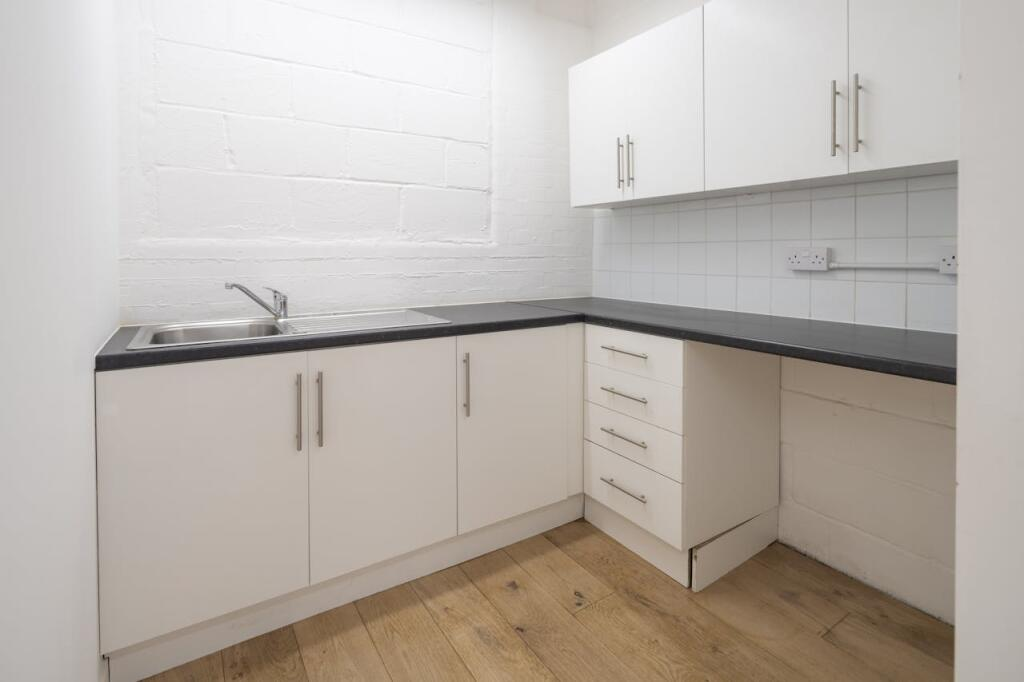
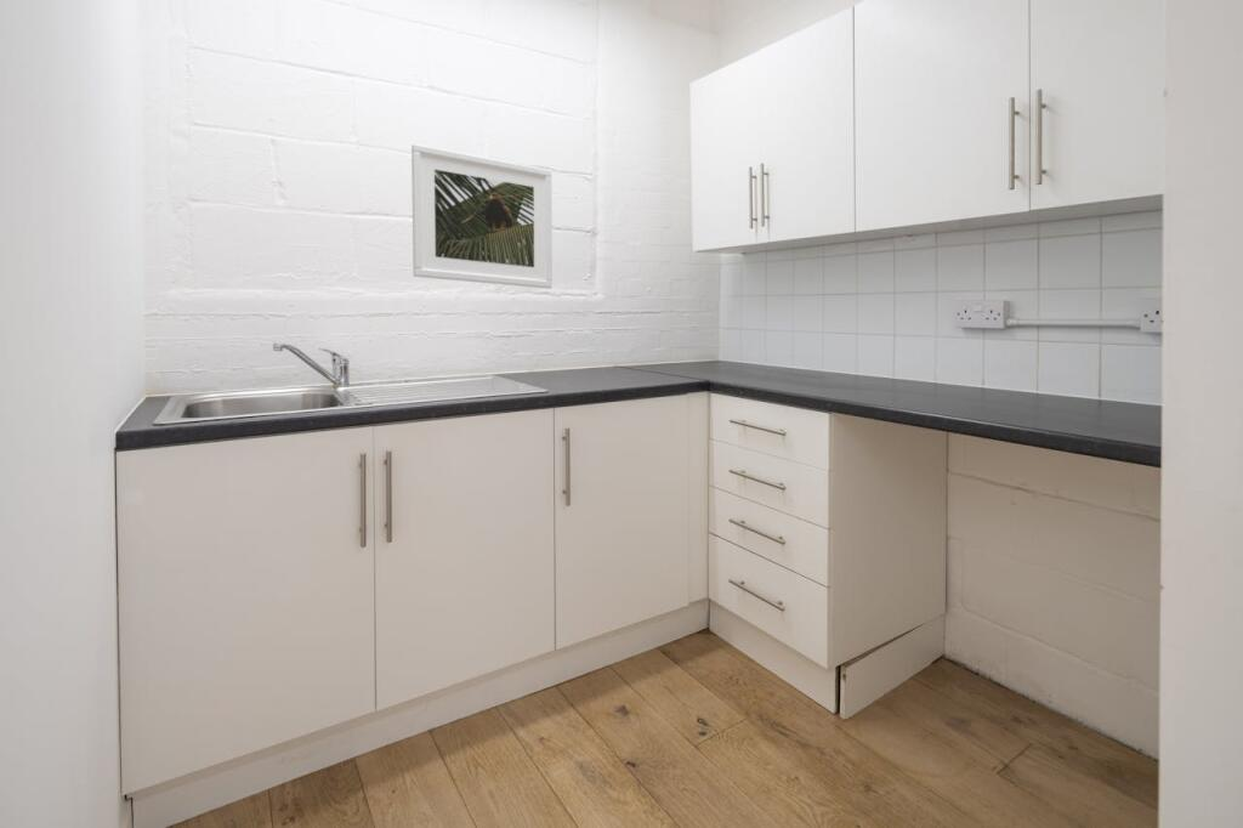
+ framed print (486, 220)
